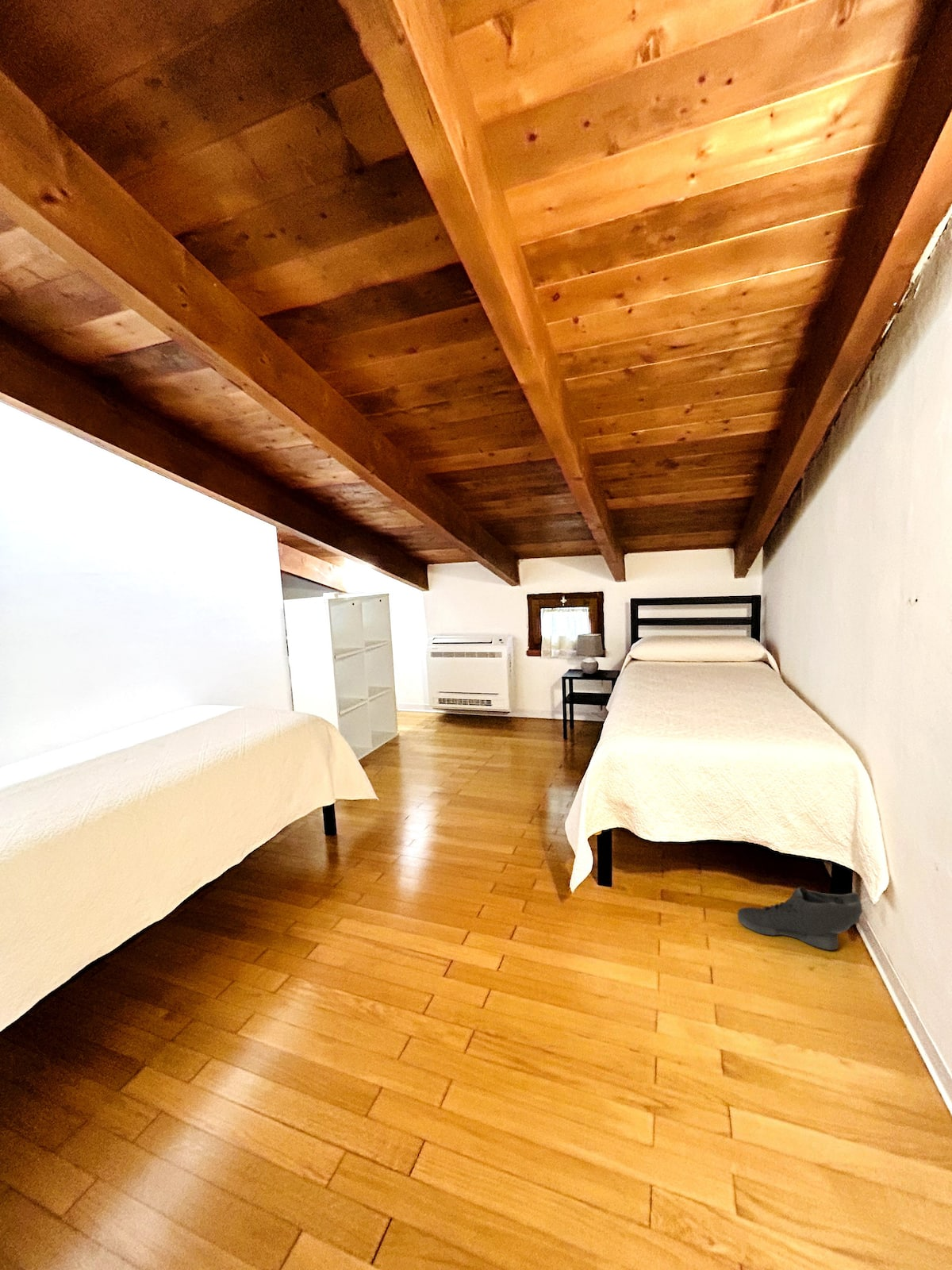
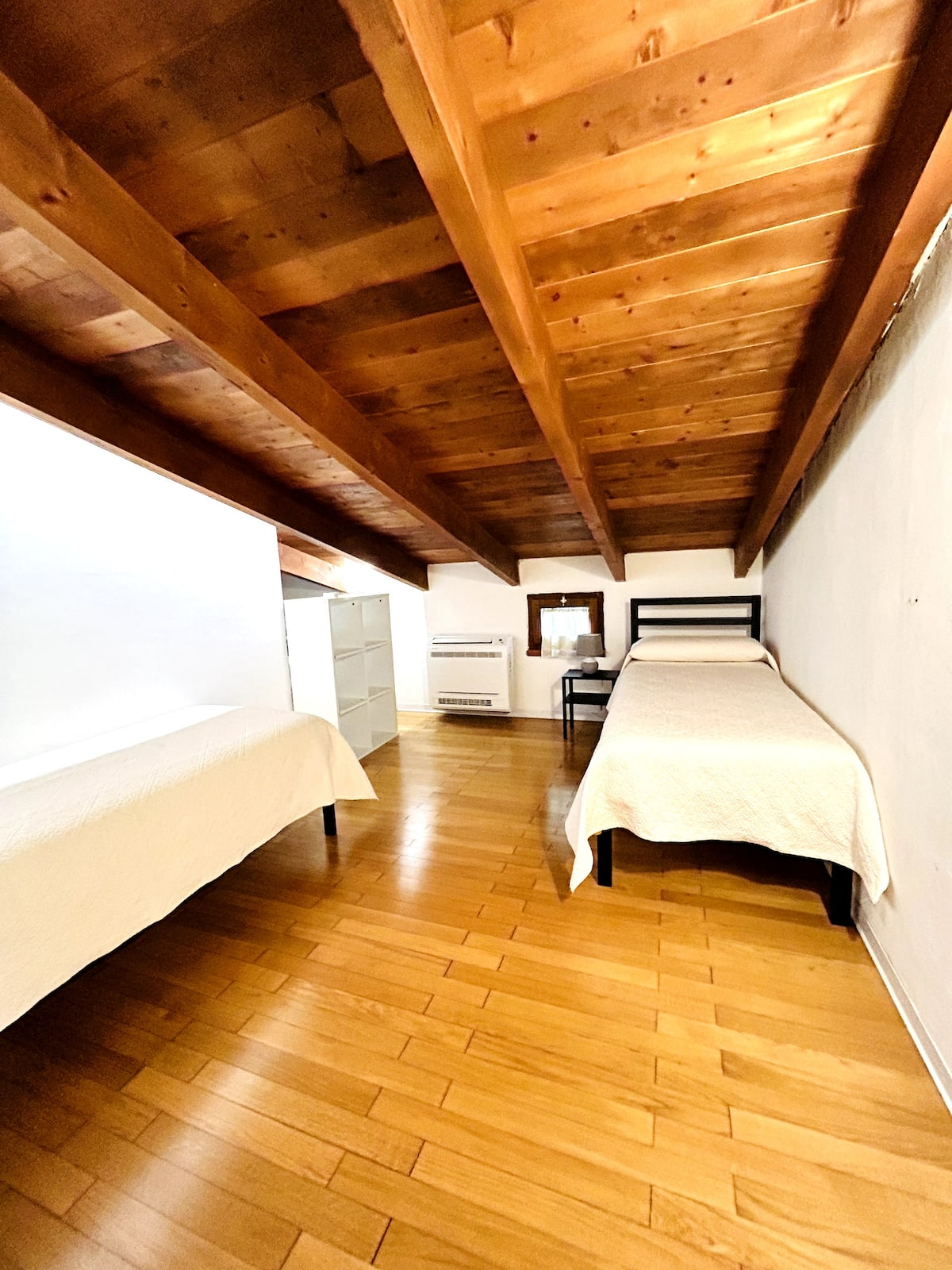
- sneaker (796, 908)
